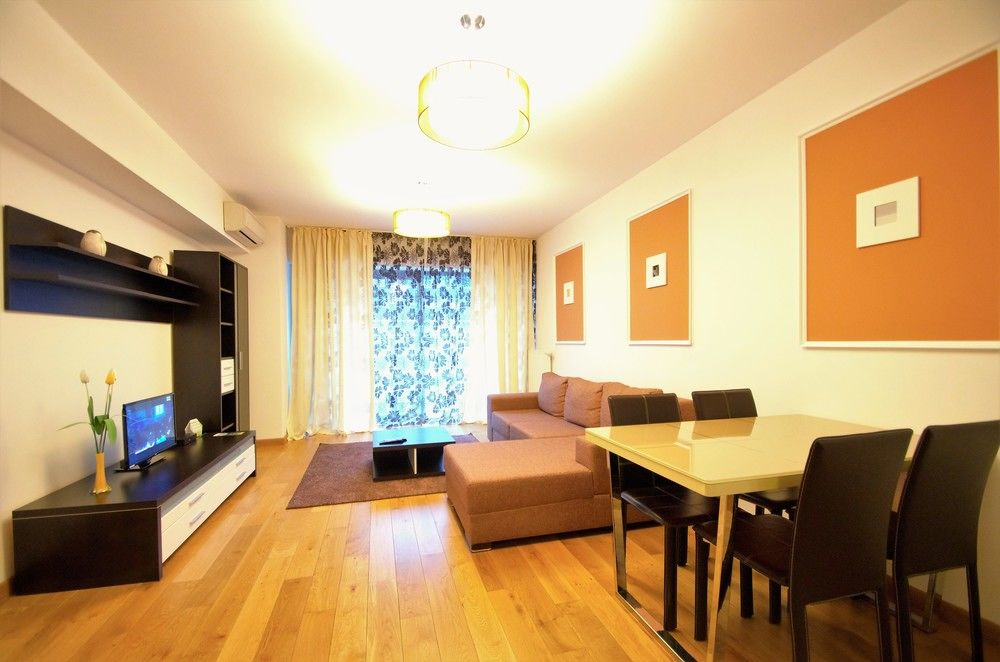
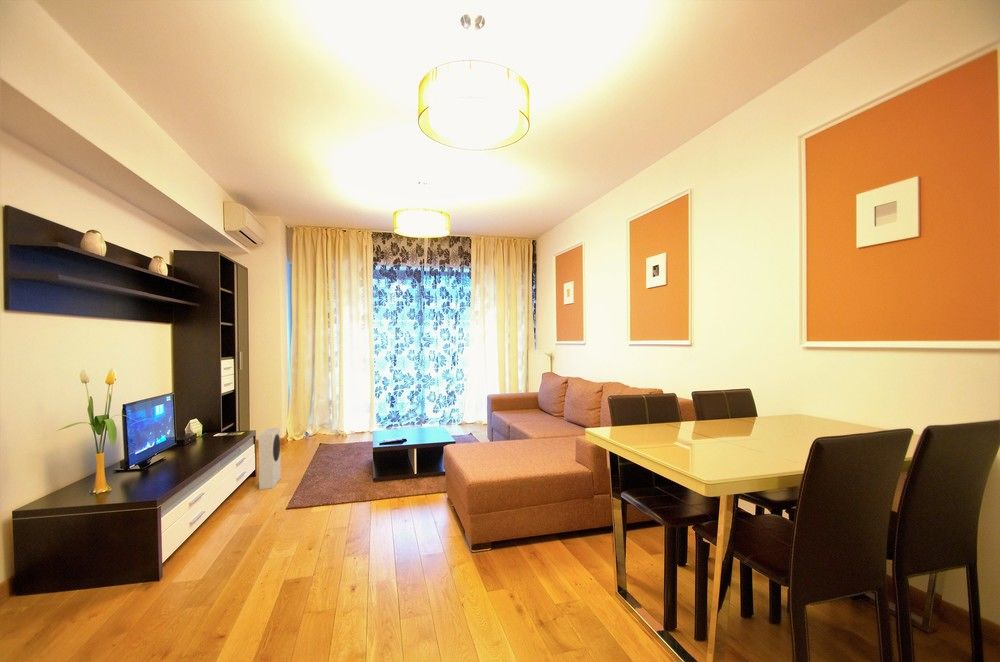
+ speaker (270, 457)
